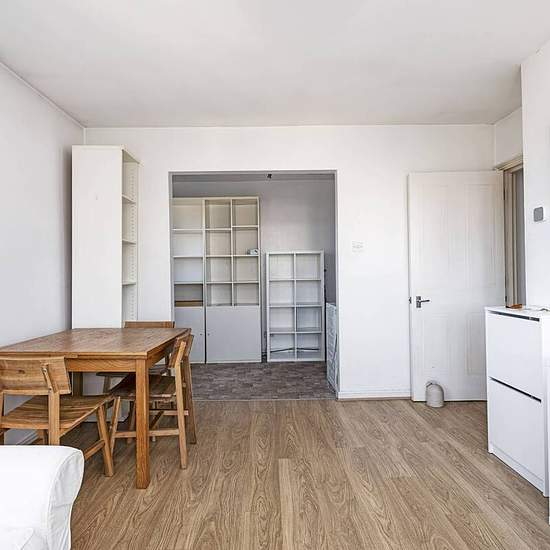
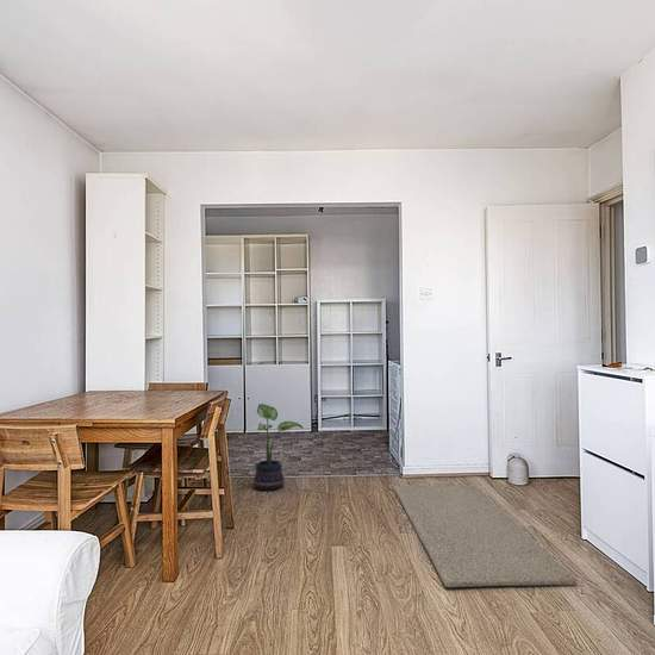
+ potted plant (272, 445)
+ rug (463, 523)
